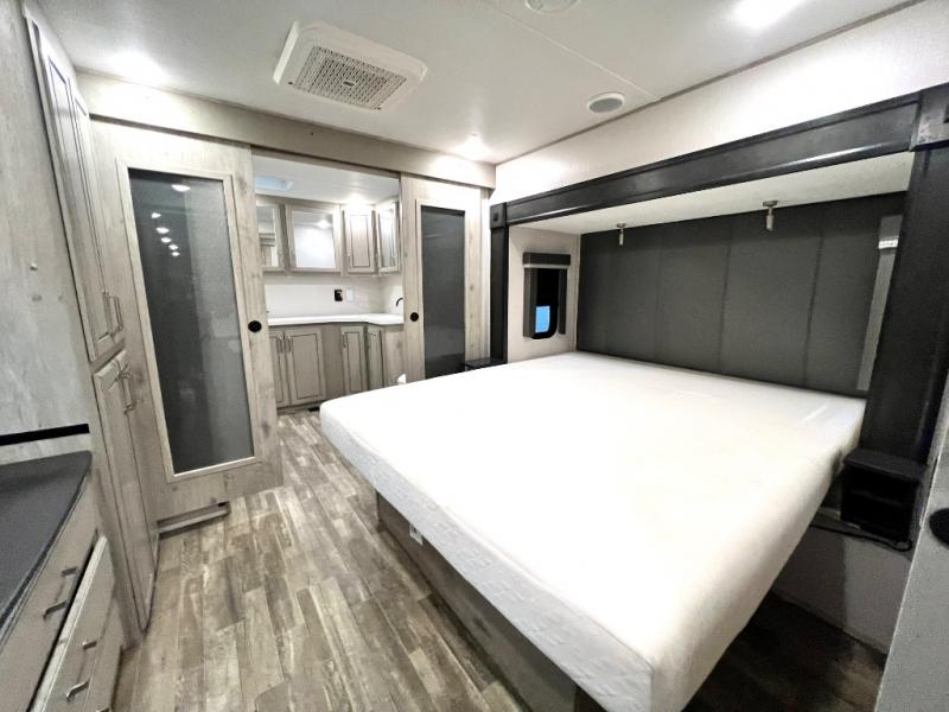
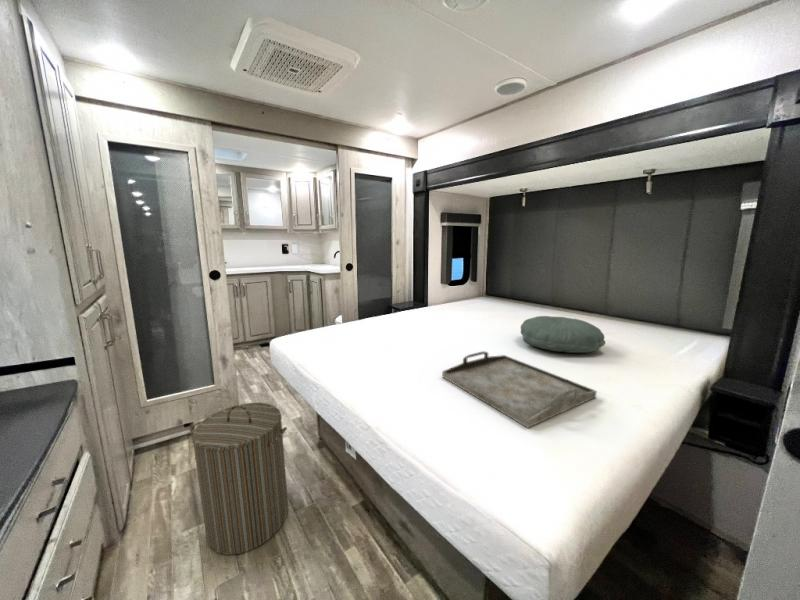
+ pillow (558, 332)
+ serving tray (513, 377)
+ laundry hamper (243, 464)
